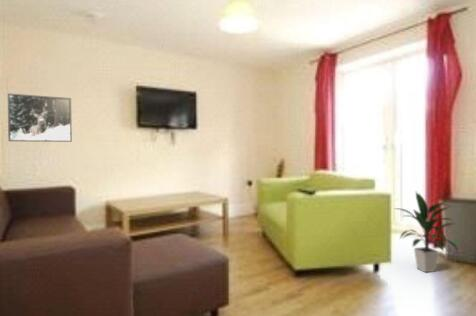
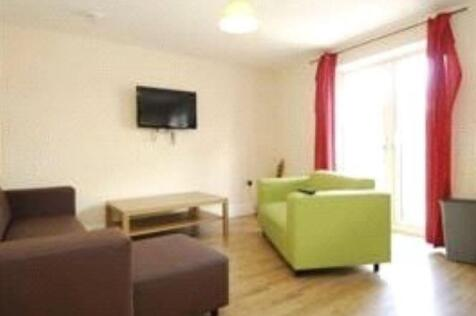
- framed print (41, 118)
- indoor plant (429, 231)
